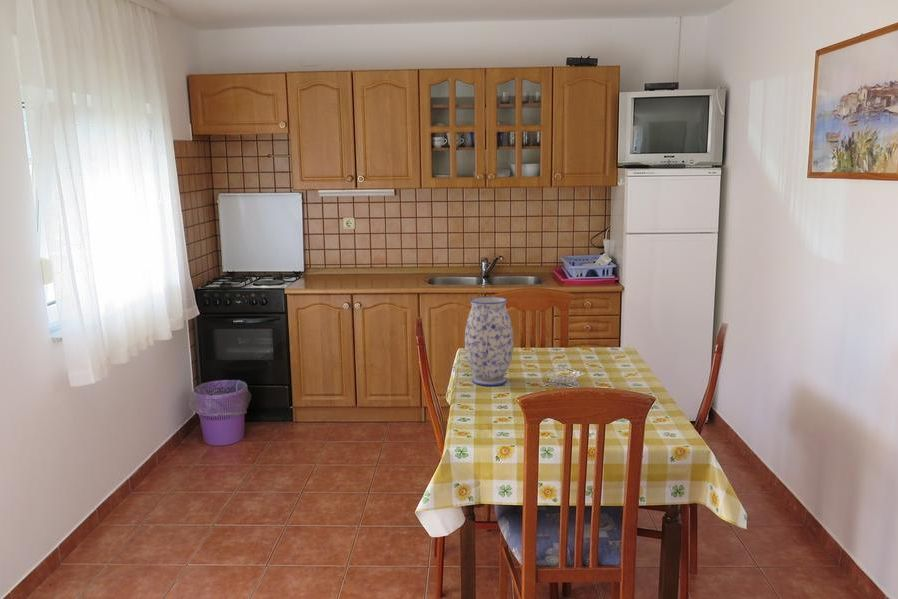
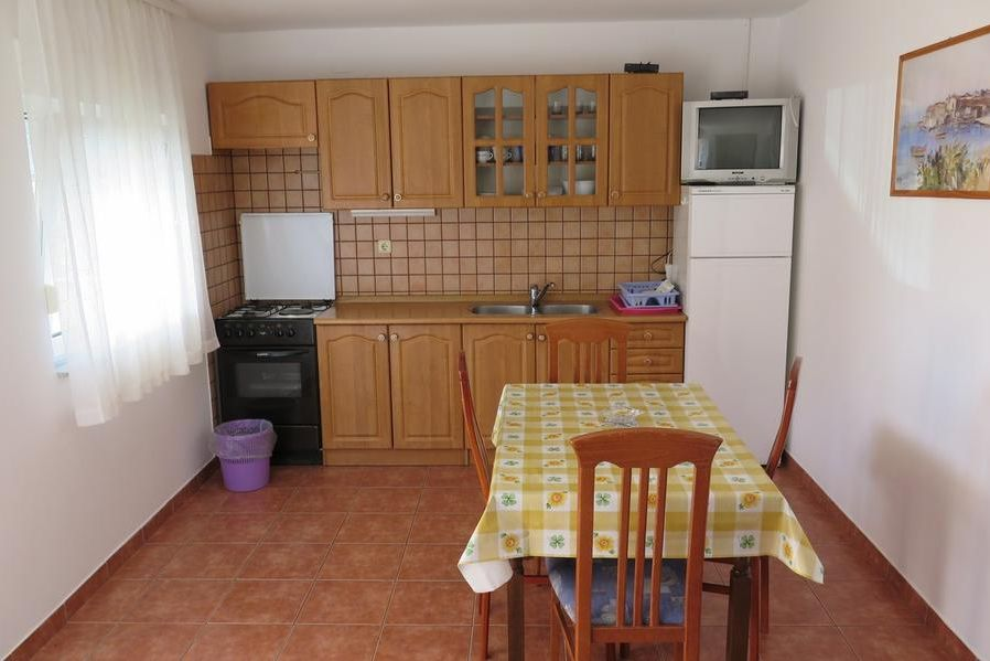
- vase (489, 340)
